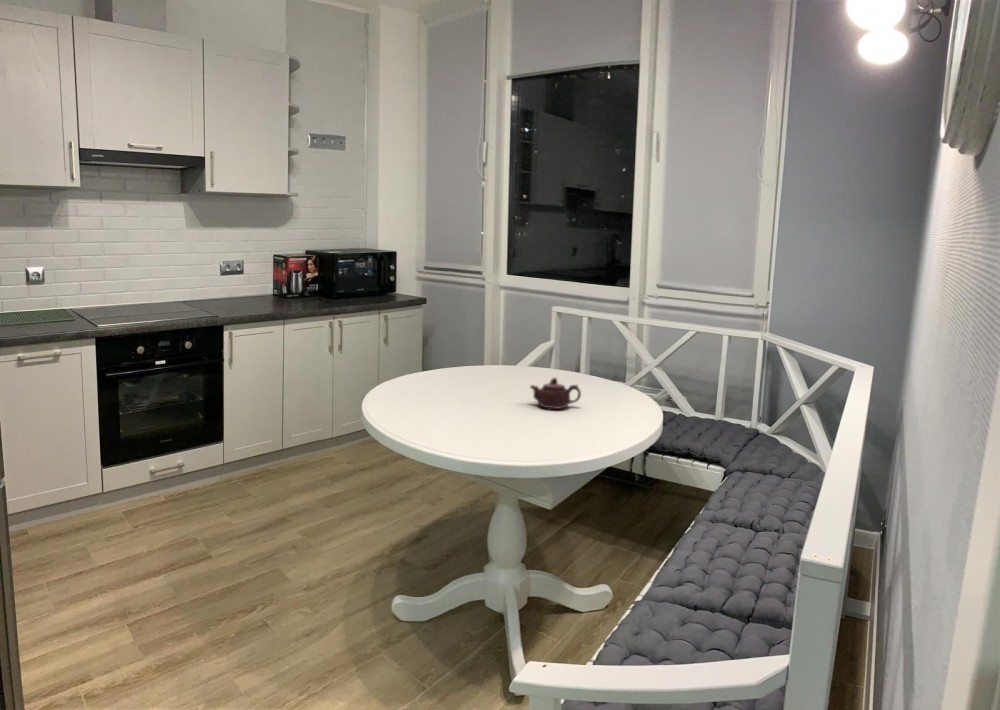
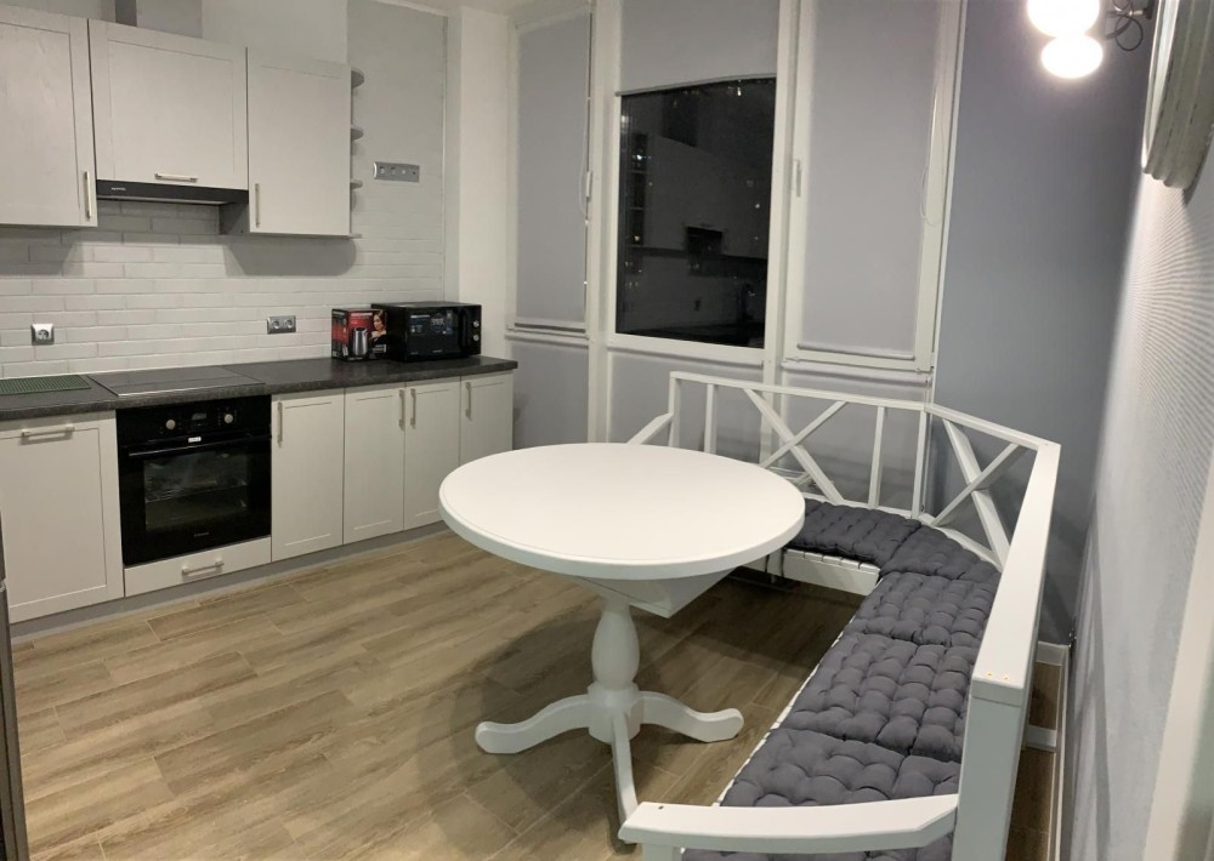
- teapot (555, 392)
